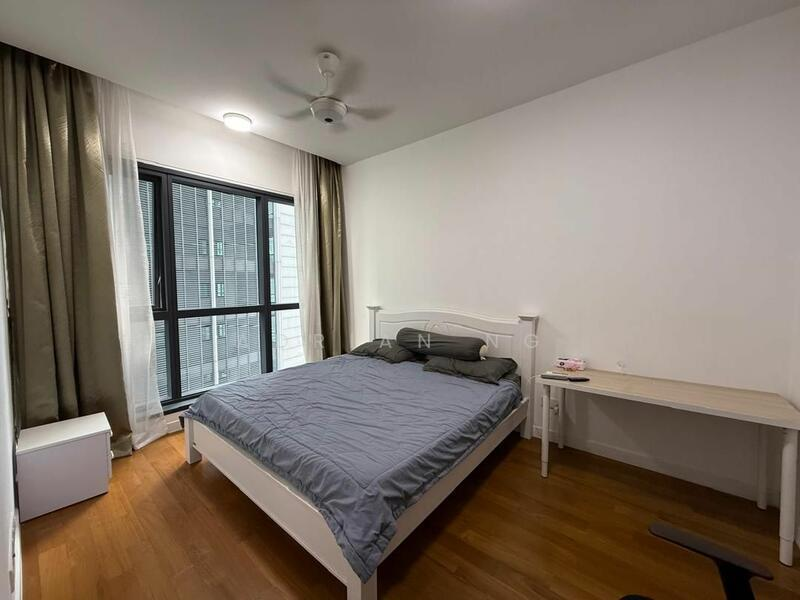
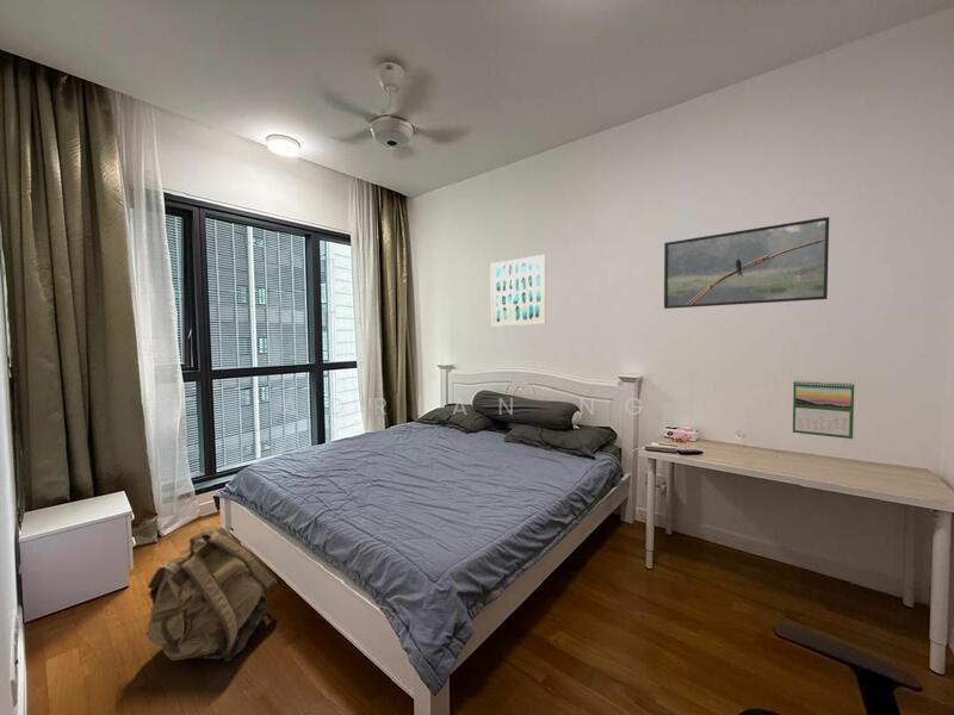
+ backpack (217, 580)
+ wall art (516, 292)
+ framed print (737, 268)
+ calendar (822, 408)
